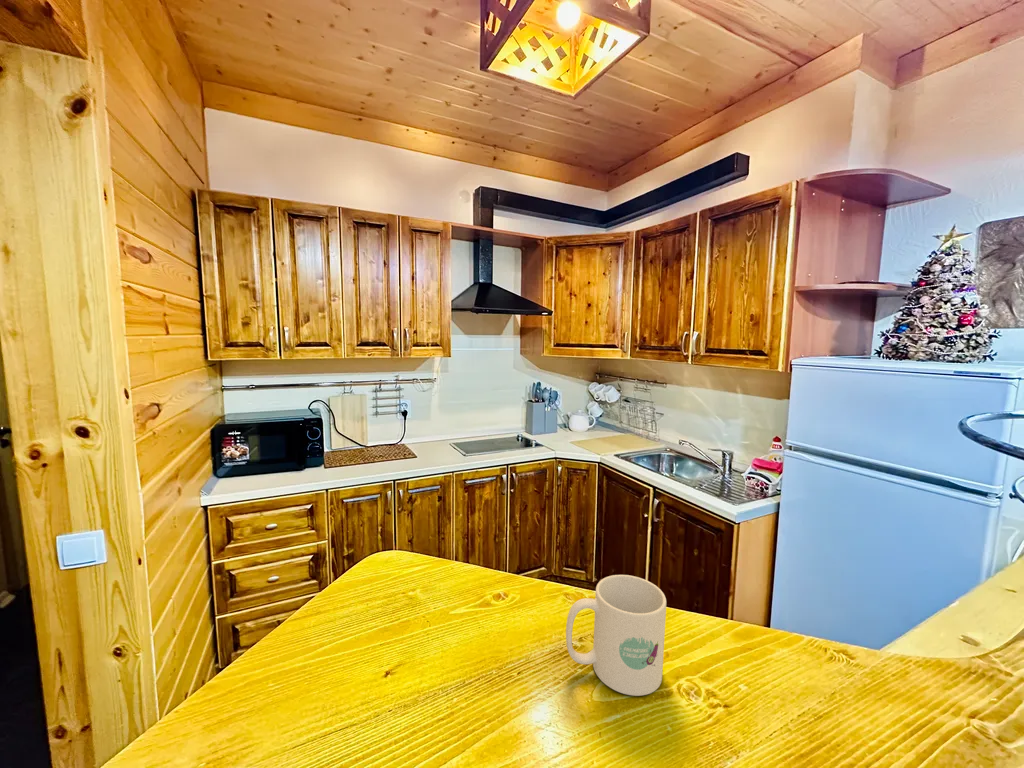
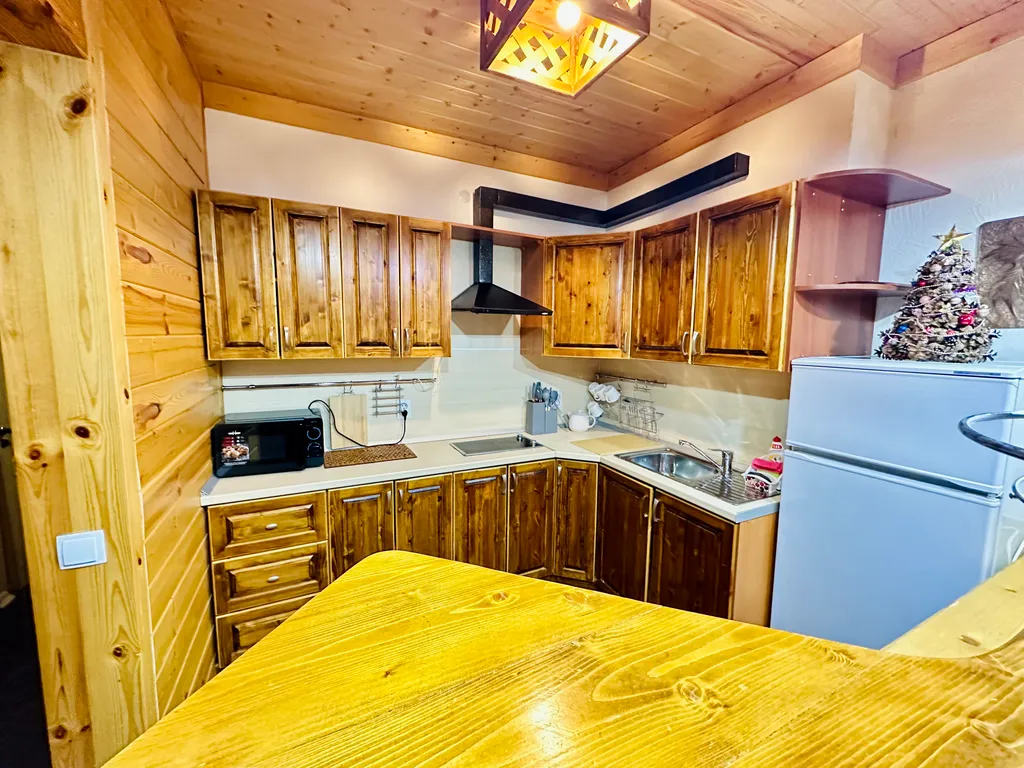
- mug (614, 631)
